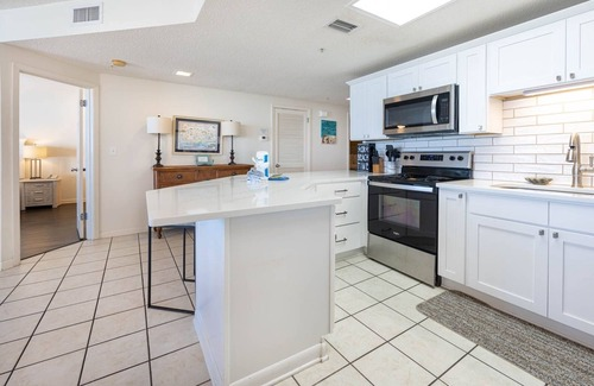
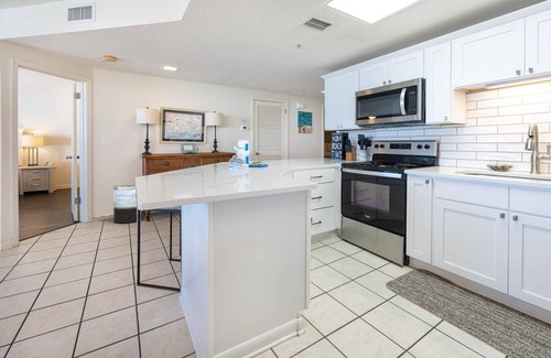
+ trash can (128, 203)
